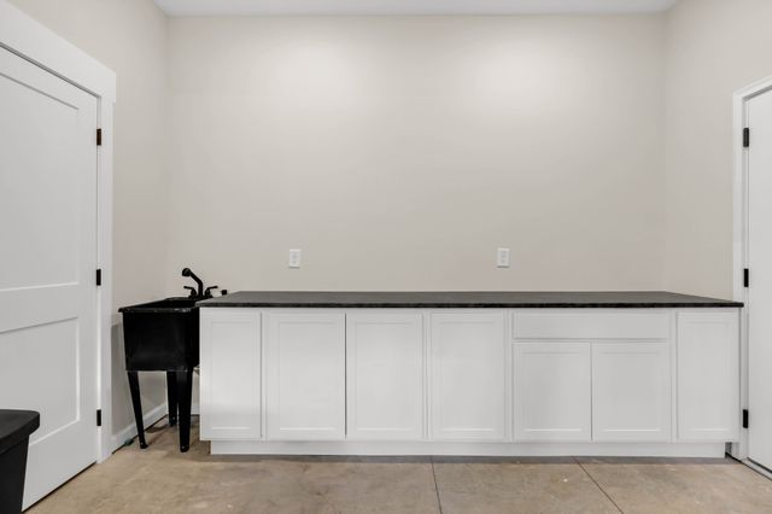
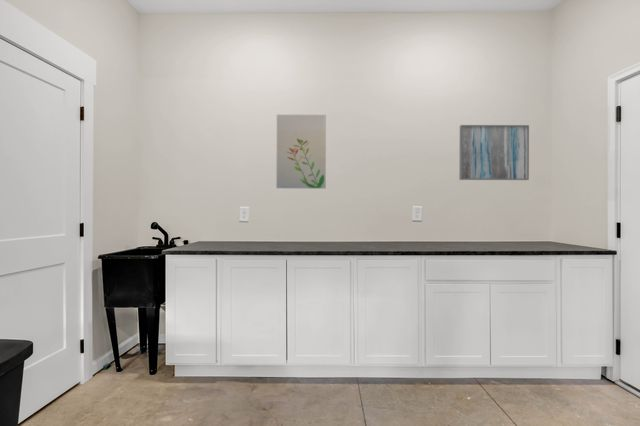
+ wall art (301, 151)
+ wall art (494, 152)
